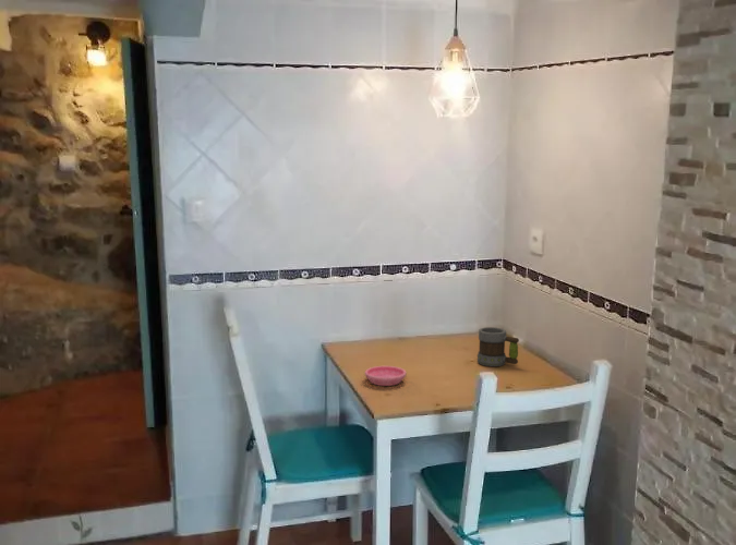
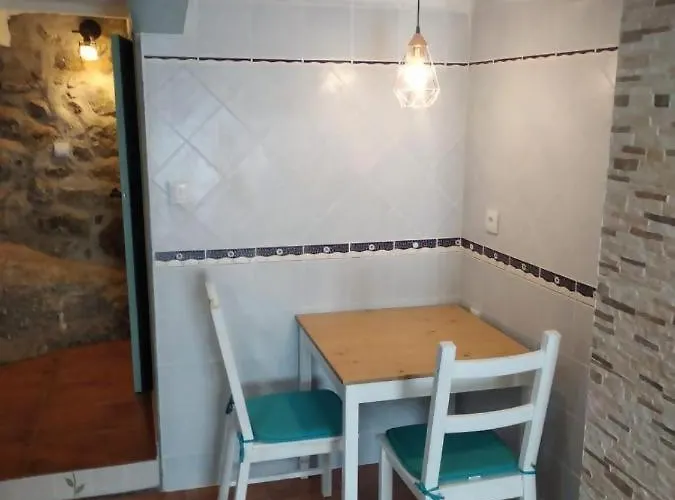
- mug (498, 348)
- saucer (385, 376)
